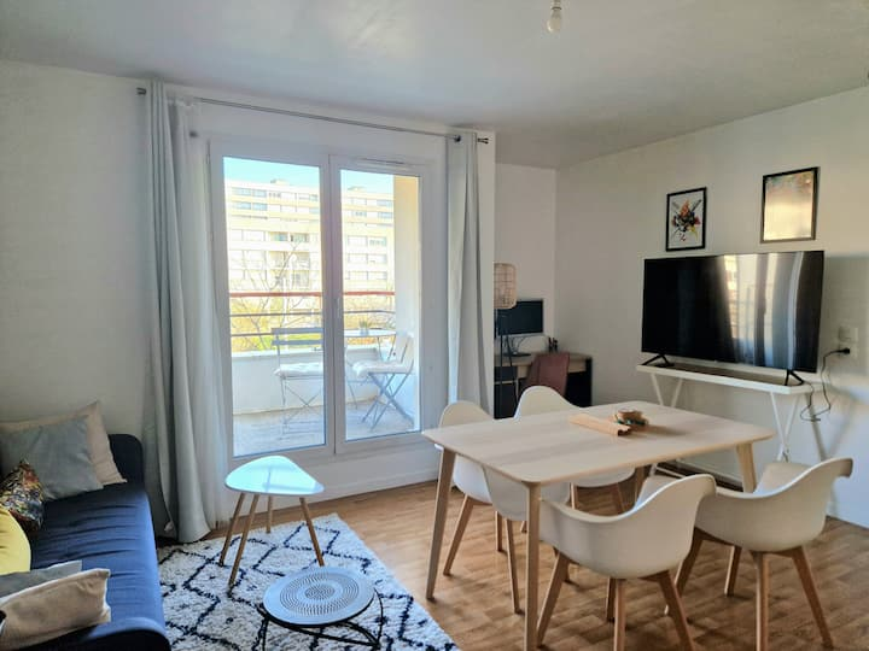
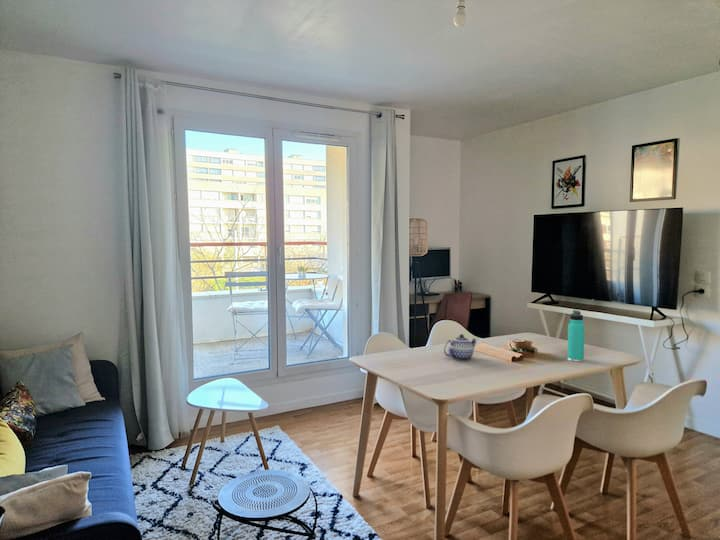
+ teapot (460, 346)
+ thermos bottle (576, 335)
